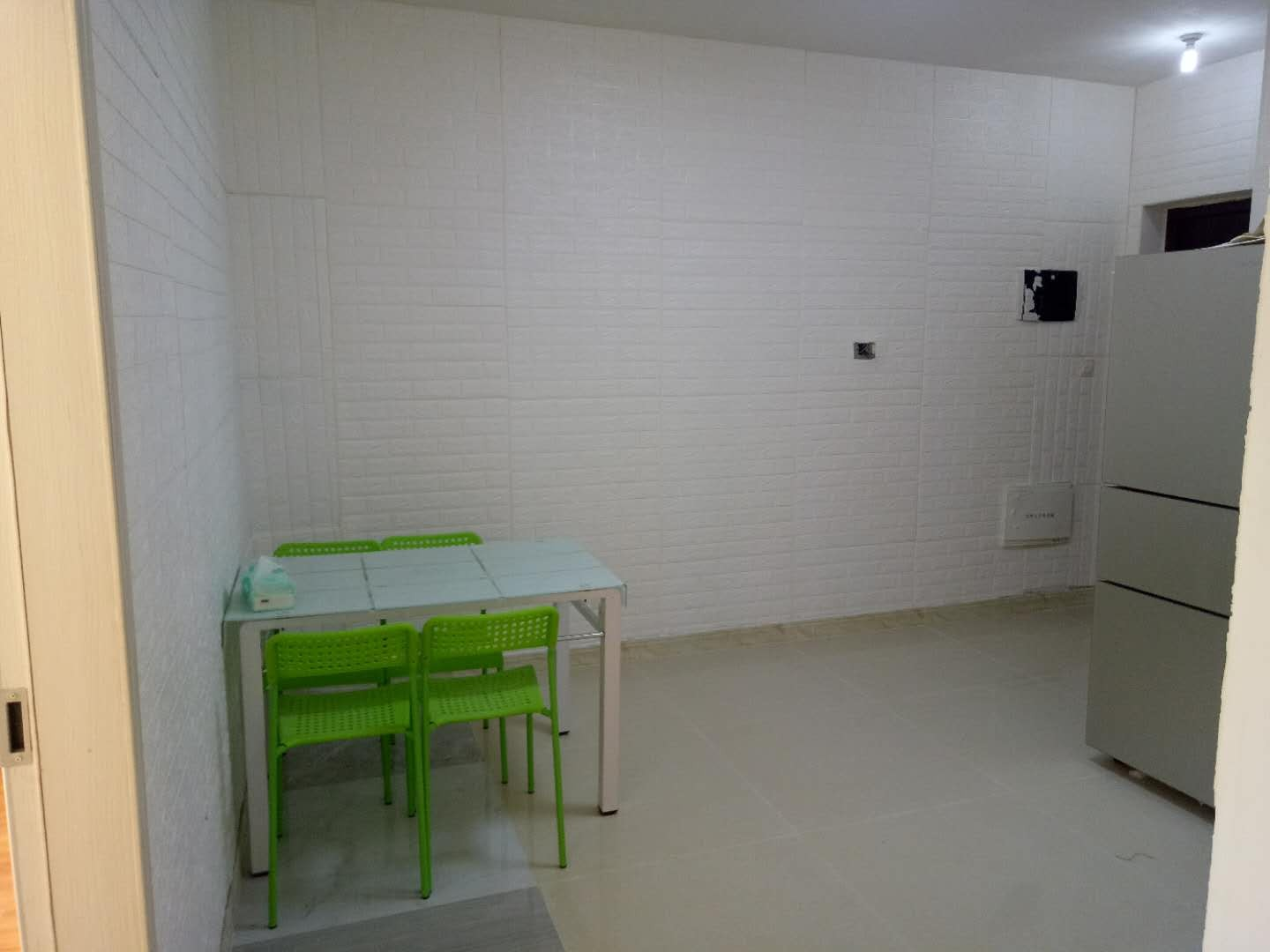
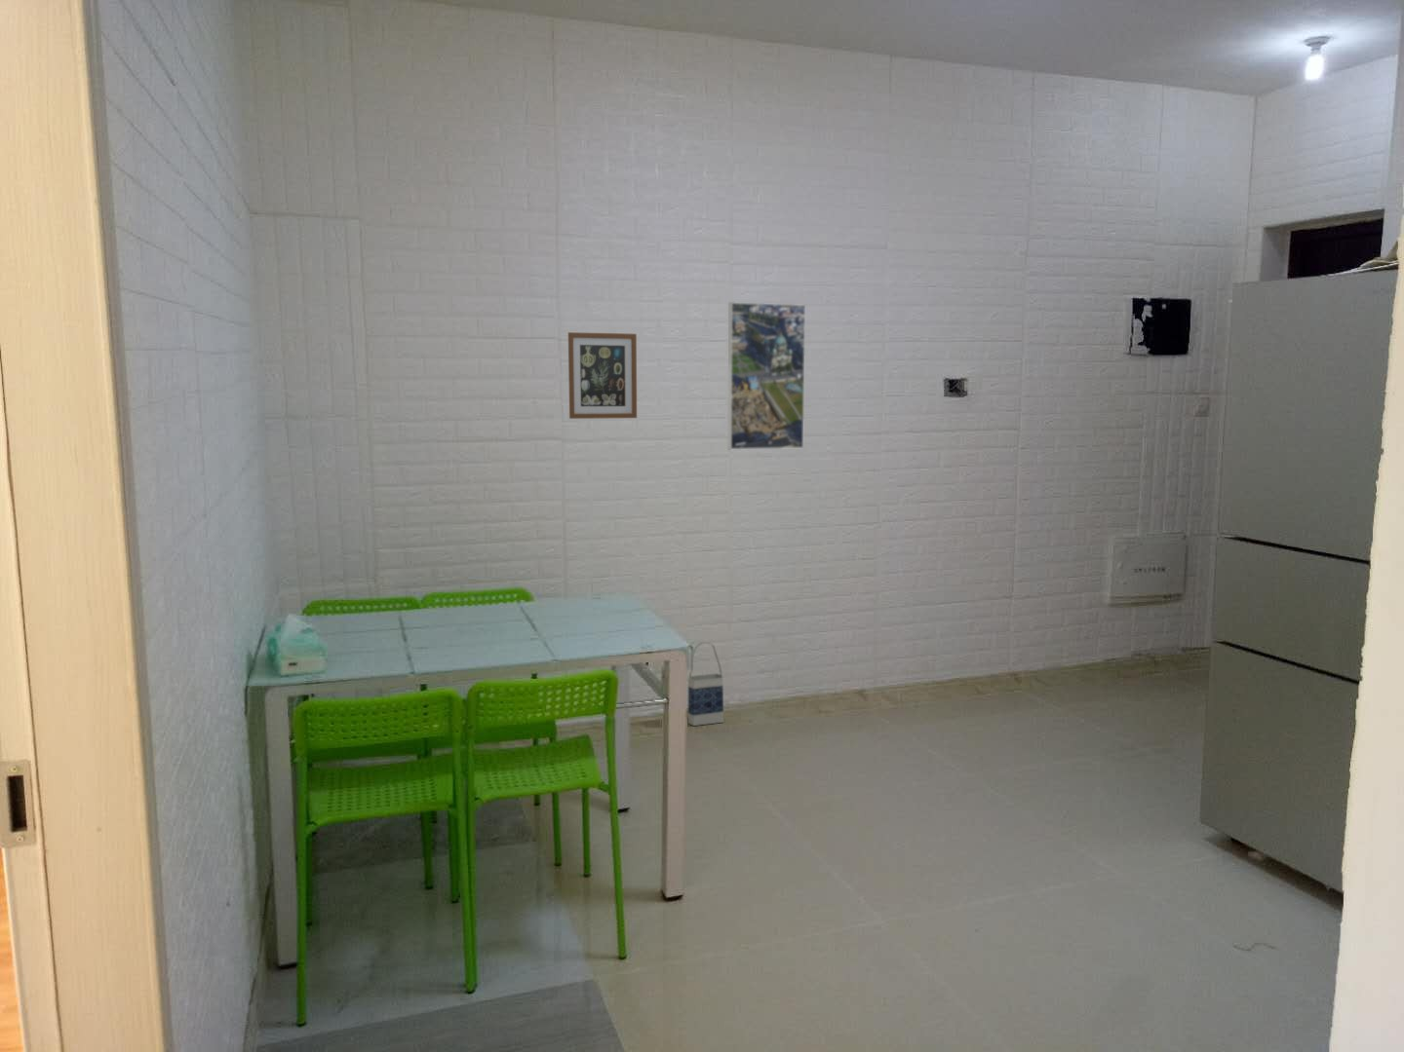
+ bag (705, 681)
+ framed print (766, 376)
+ wall art (603, 375)
